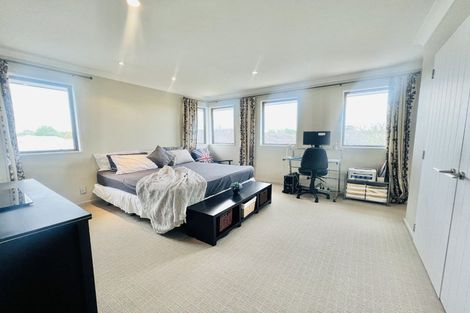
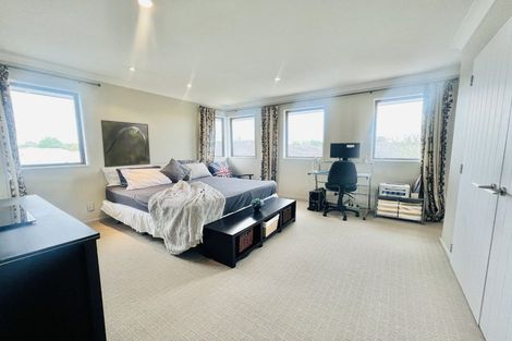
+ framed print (127, 144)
